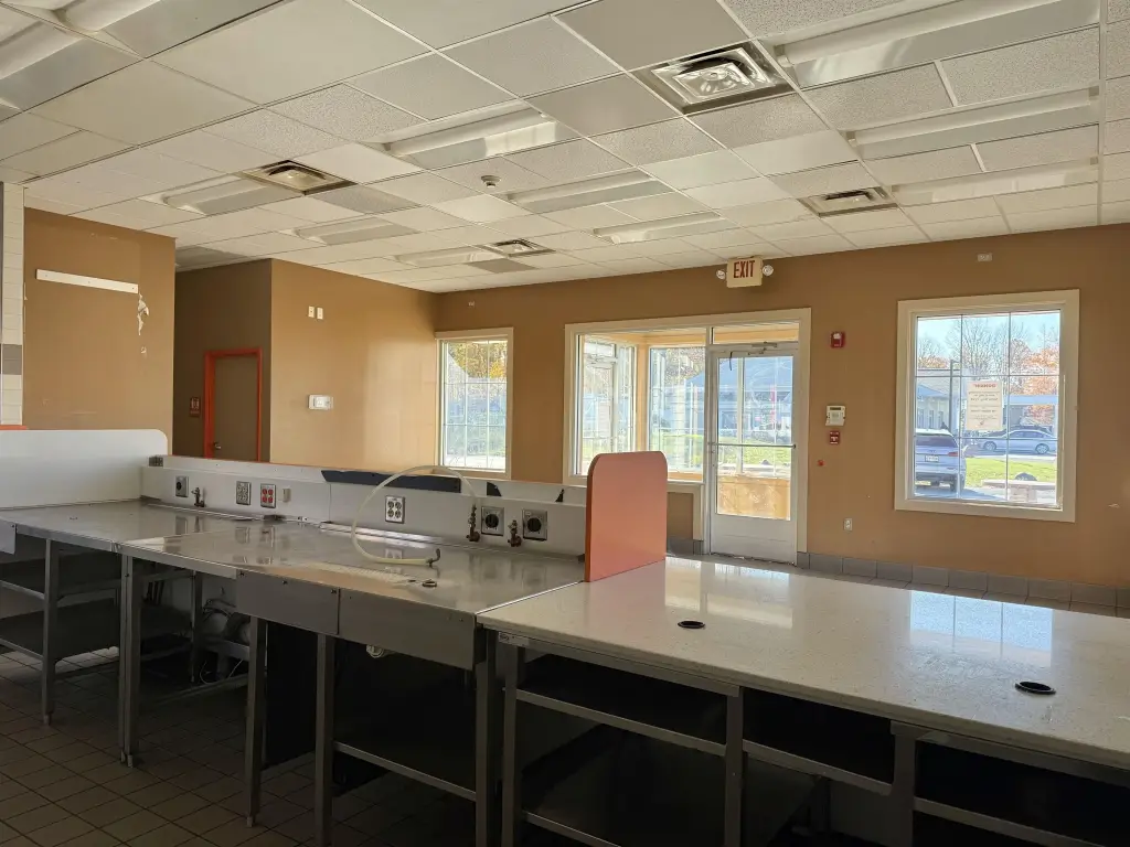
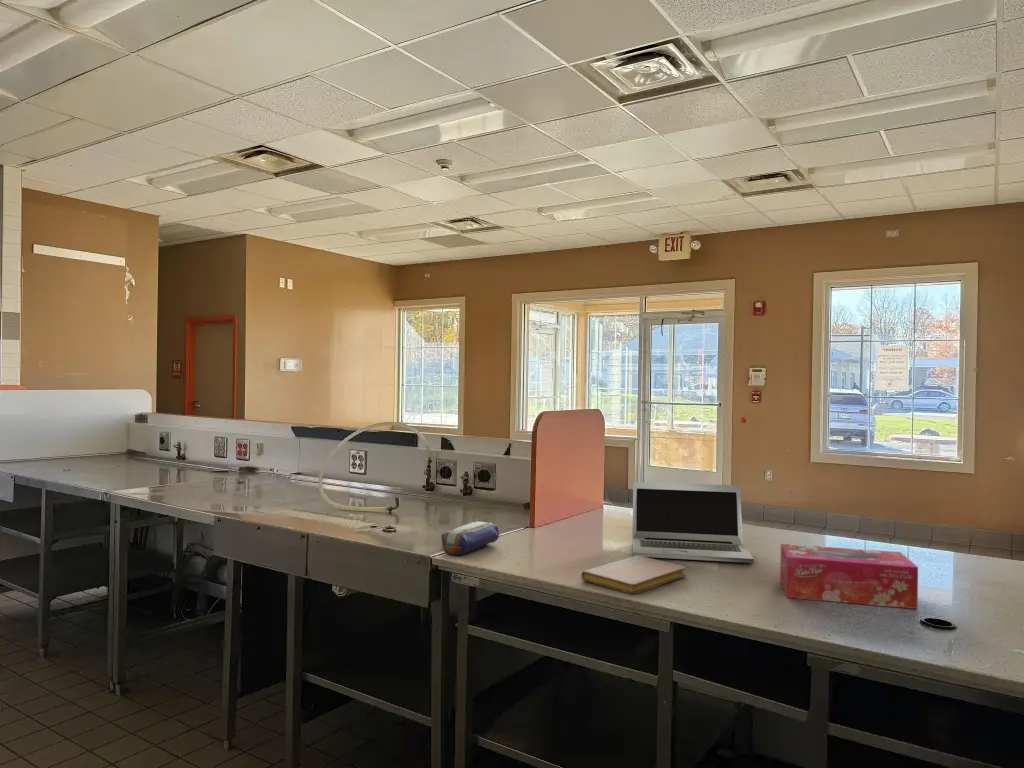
+ notebook (634, 573)
+ laptop (688, 520)
+ tissue box (844, 574)
+ pencil case (471, 537)
